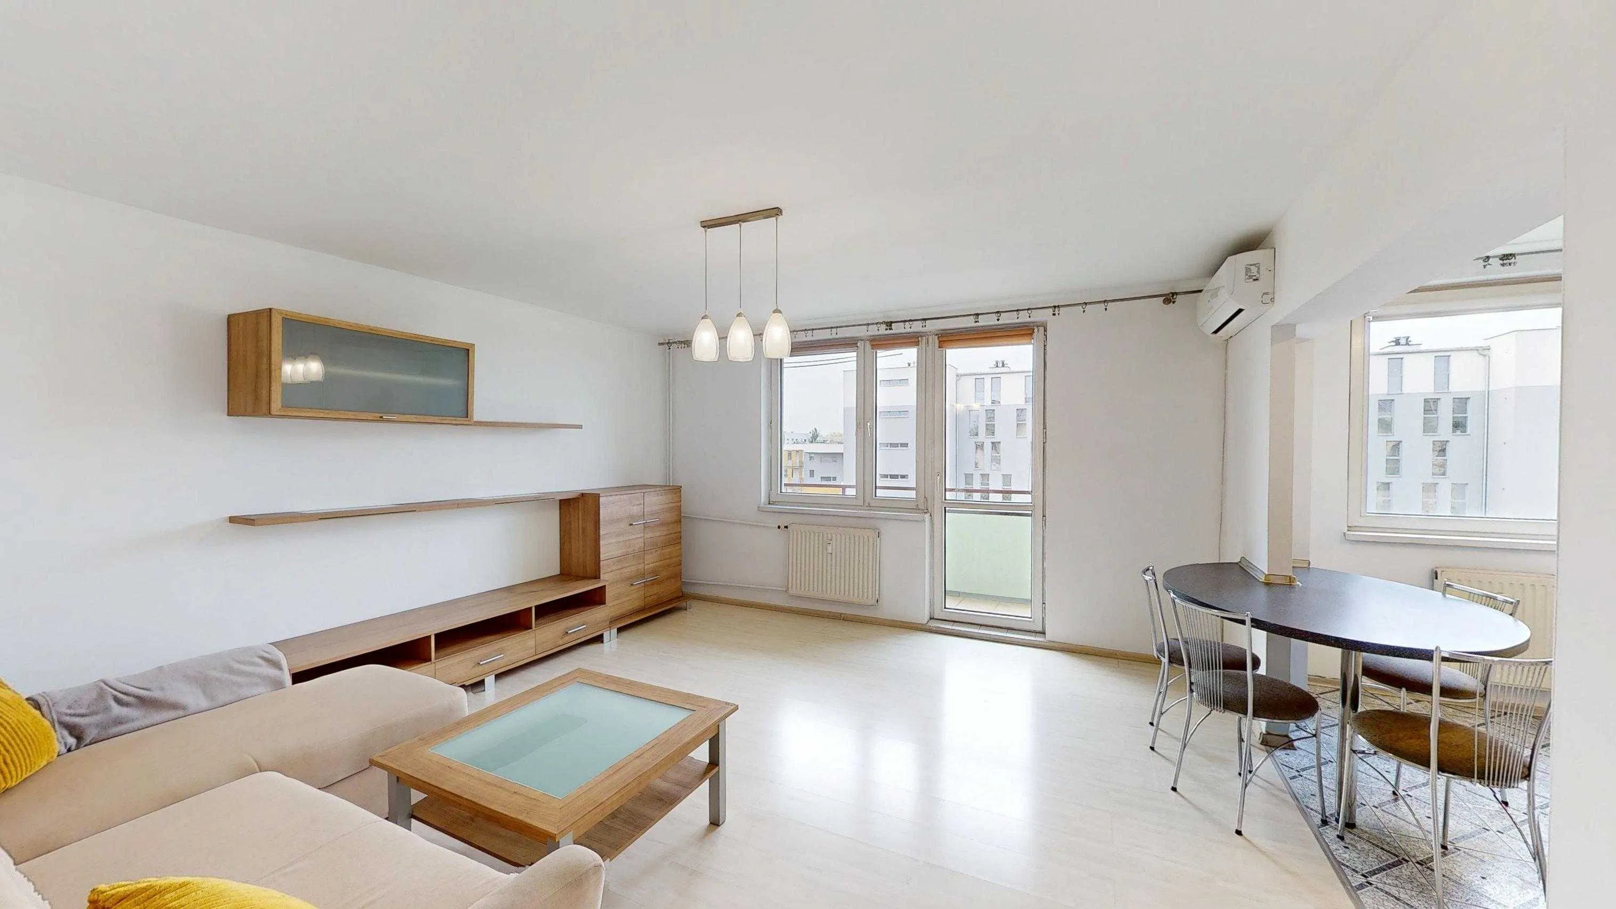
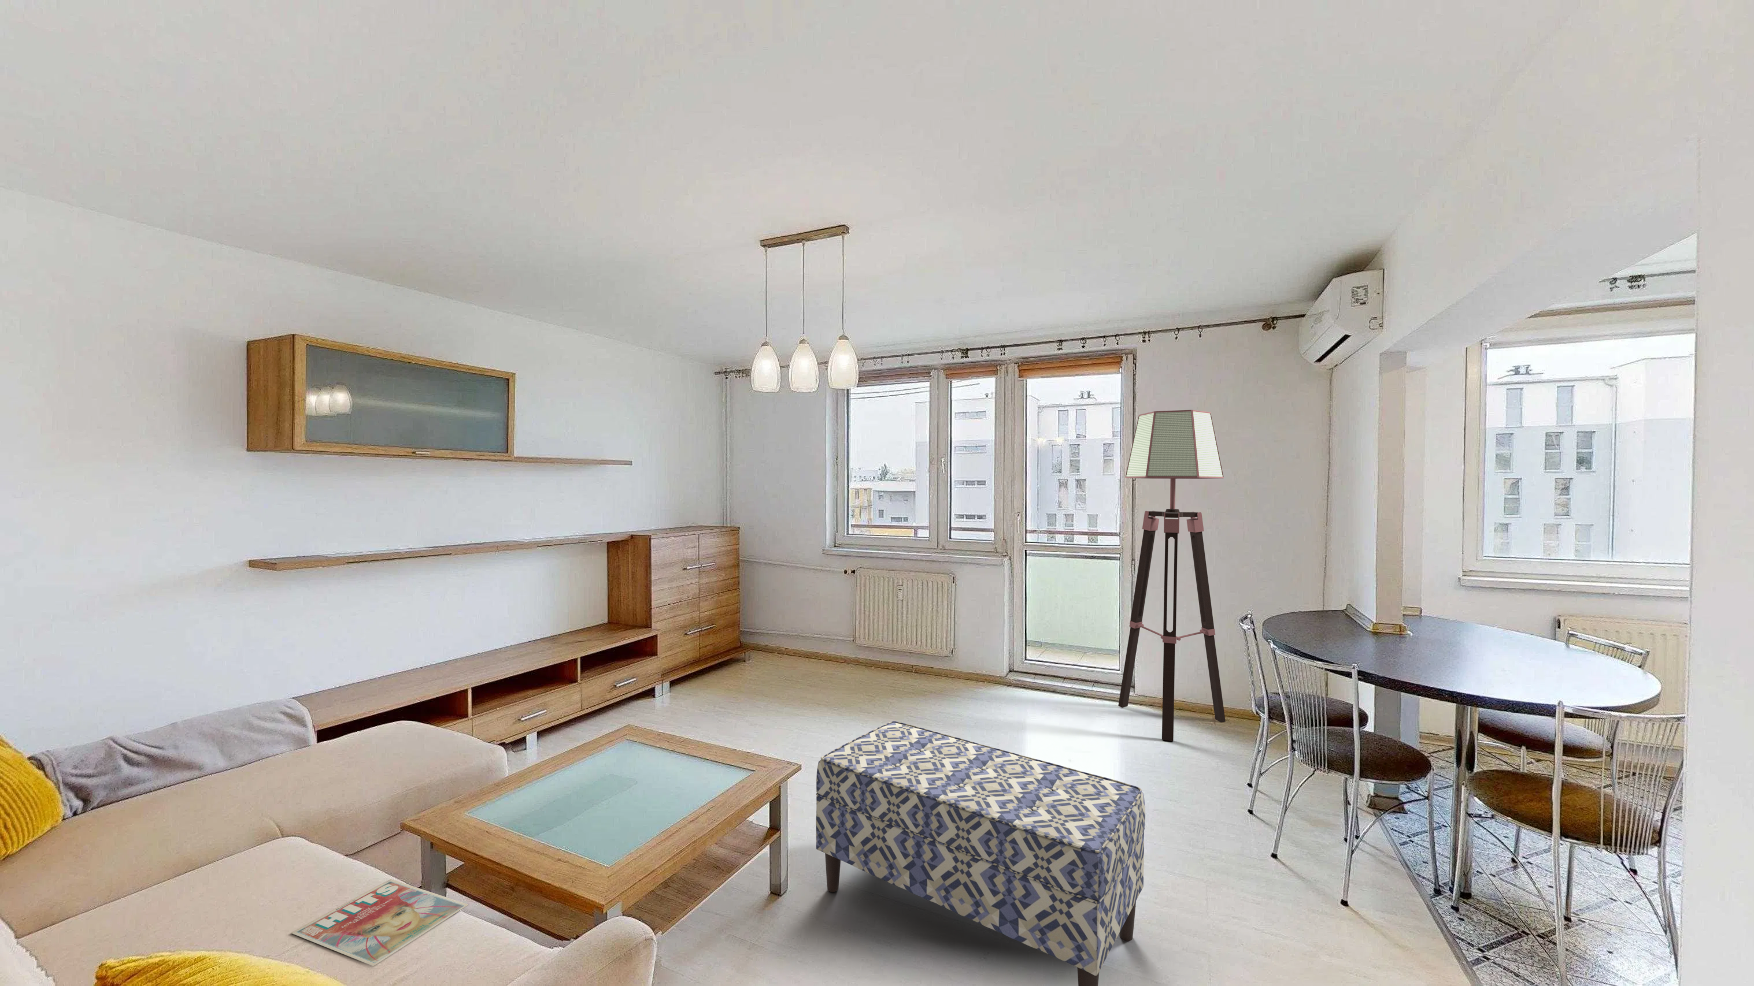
+ floor lamp (1175, 567)
+ magazine (383, 917)
+ bench (972, 842)
